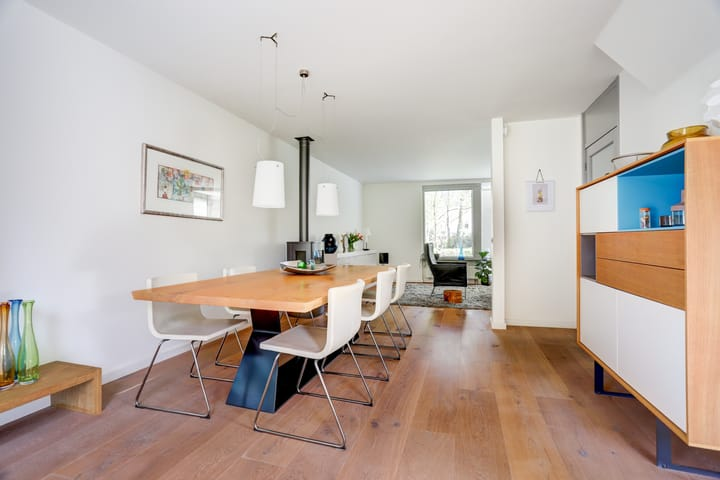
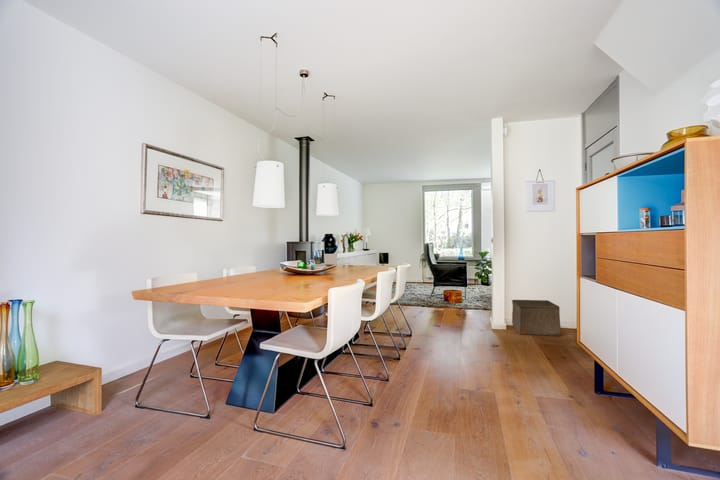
+ storage bin (534, 316)
